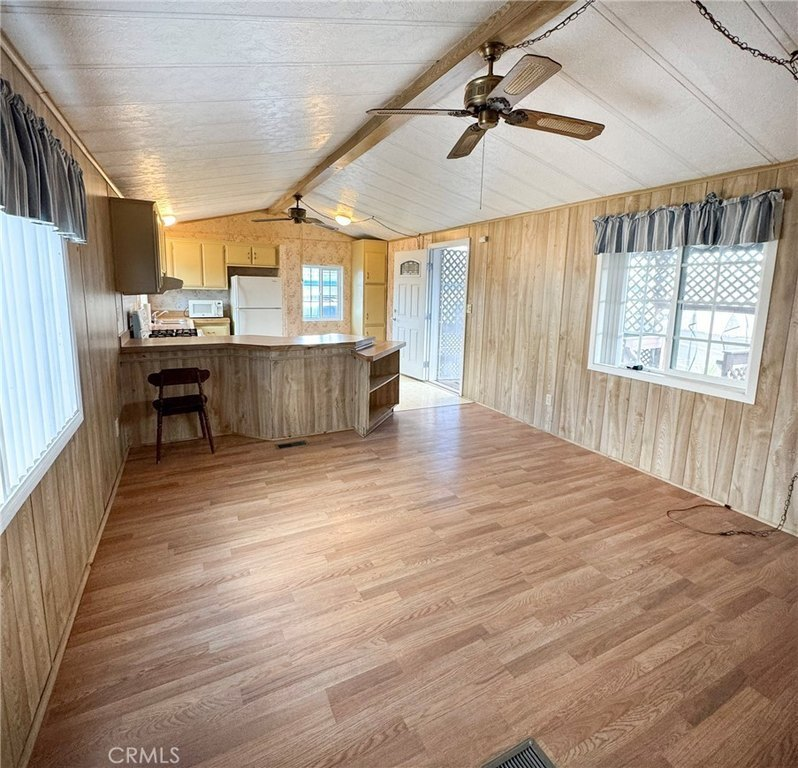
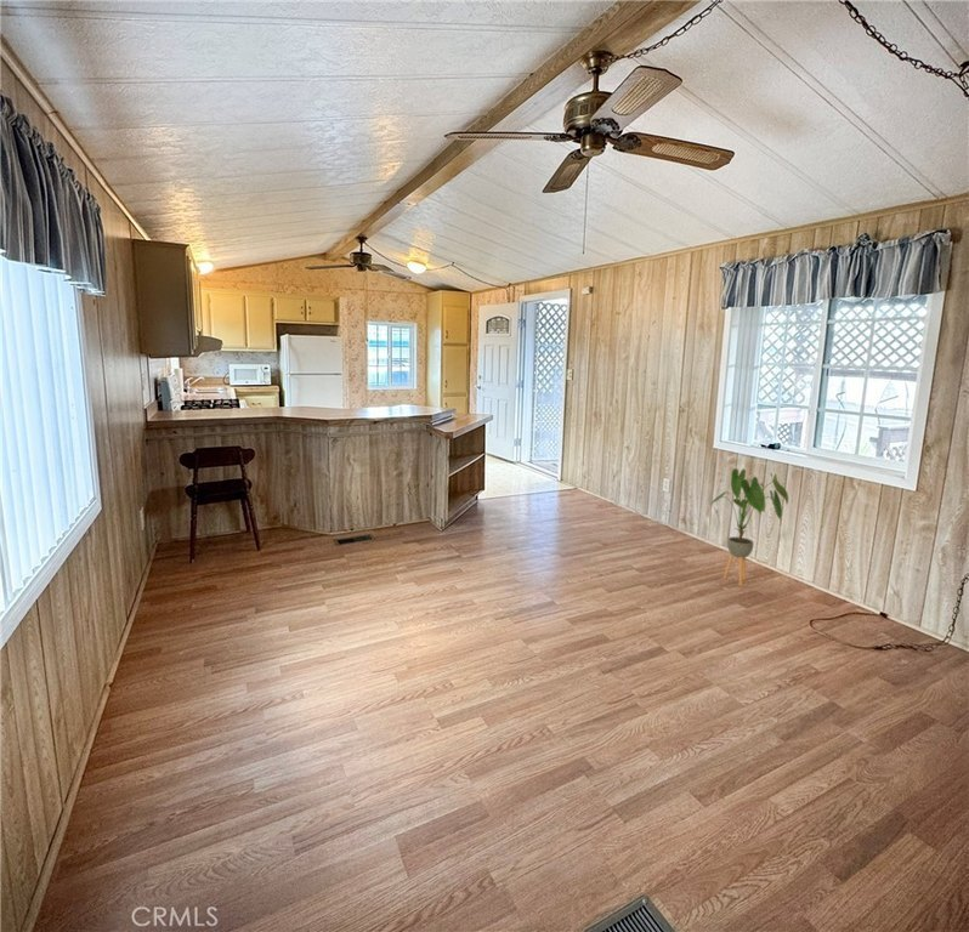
+ house plant (747, 529)
